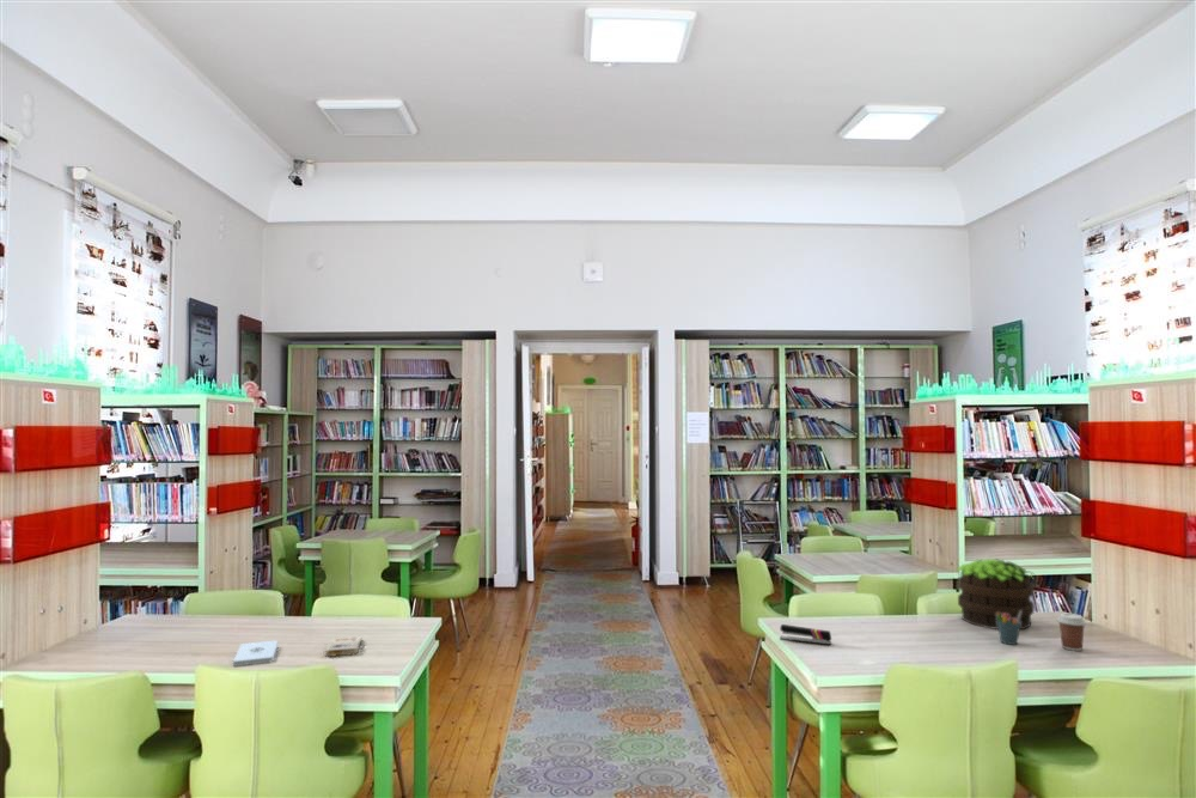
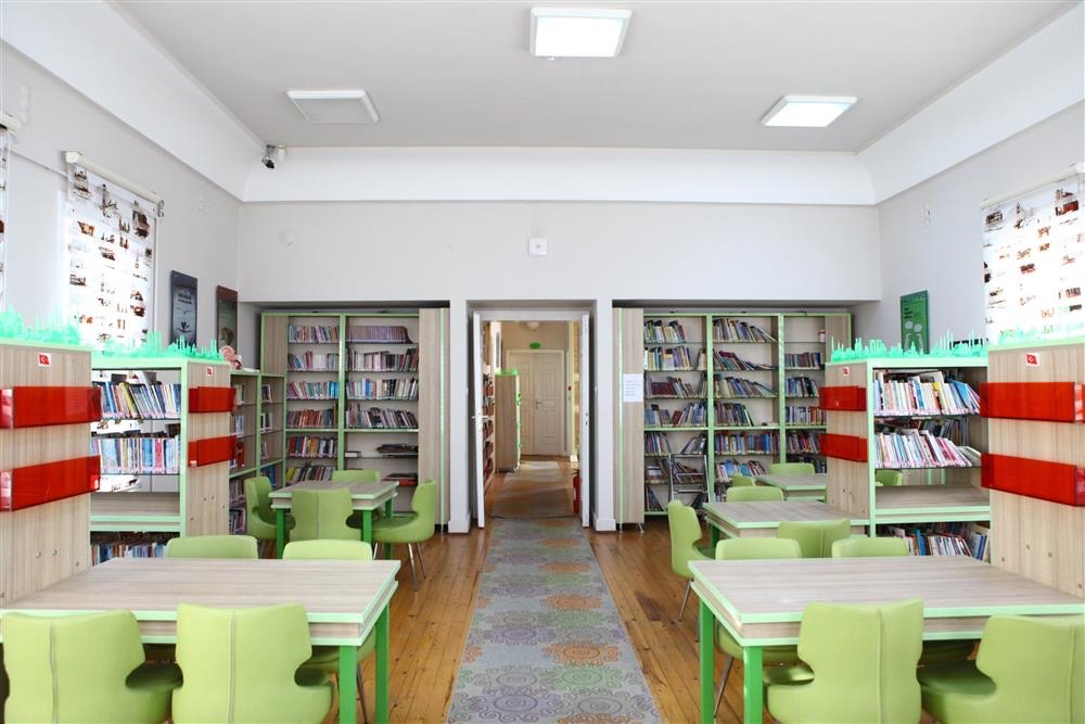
- stapler (805, 634)
- pen holder (1008, 626)
- potted plant (995, 590)
- coffee cup (1072, 632)
- notepad (256, 652)
- paperback book (344, 645)
